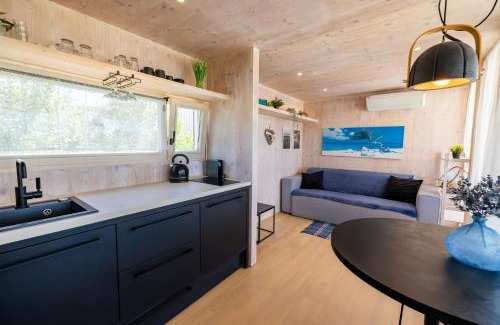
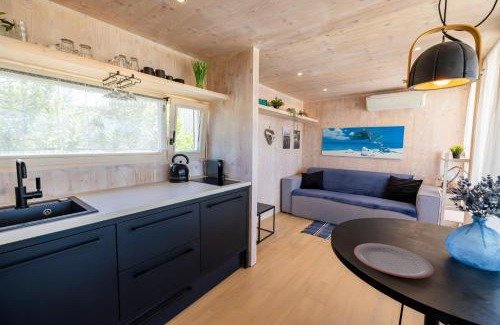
+ plate (390, 260)
